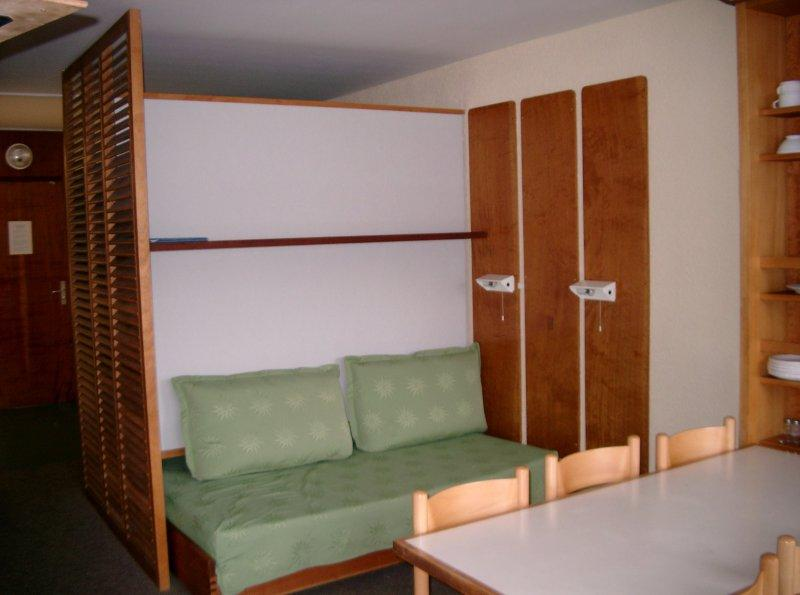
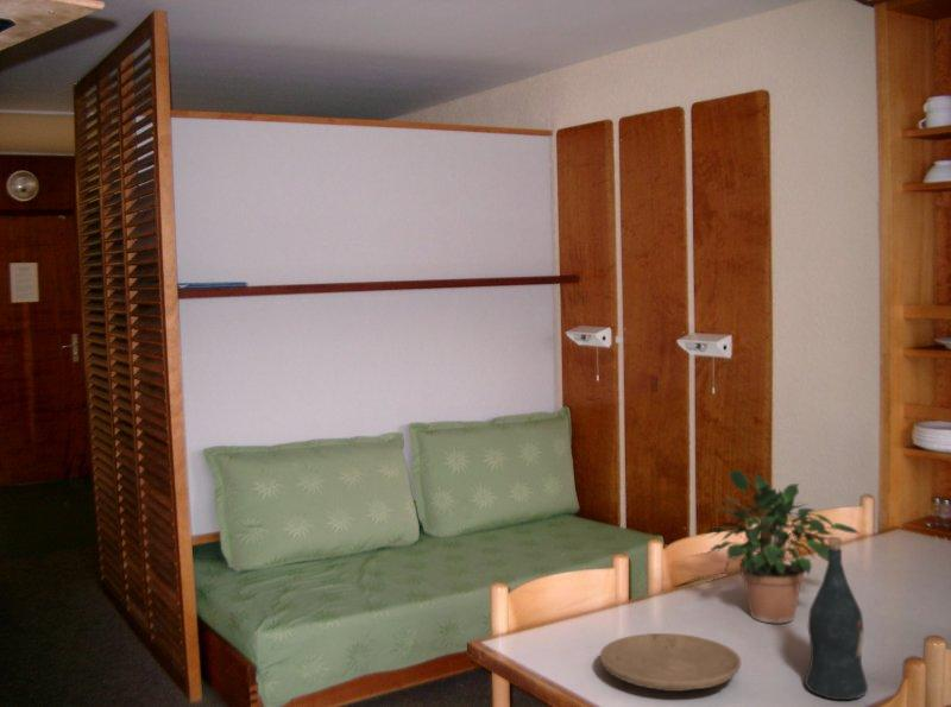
+ plate (669, 667)
+ wine bottle (835, 614)
+ potted plant (782, 544)
